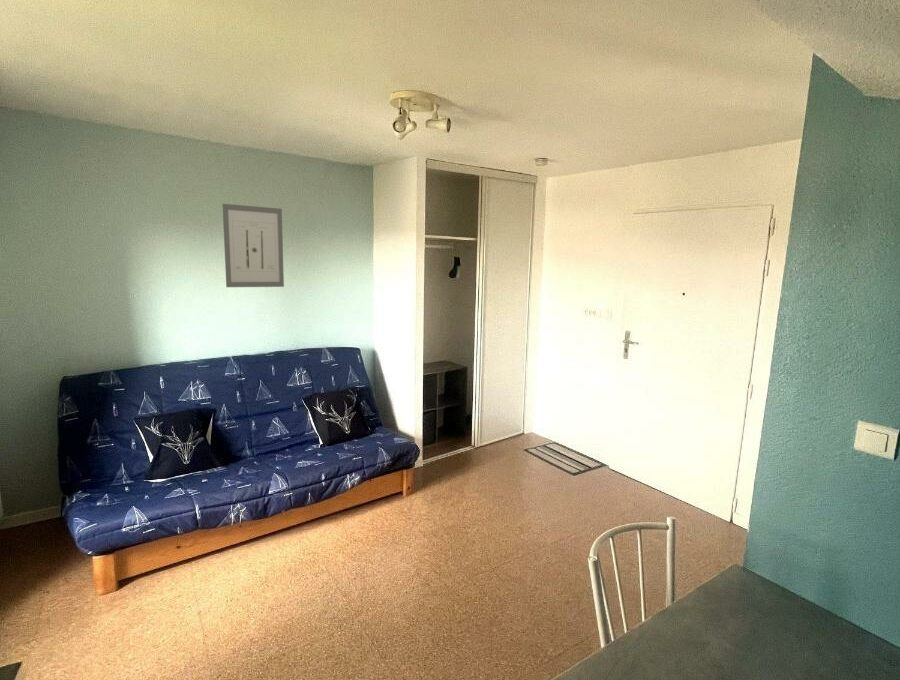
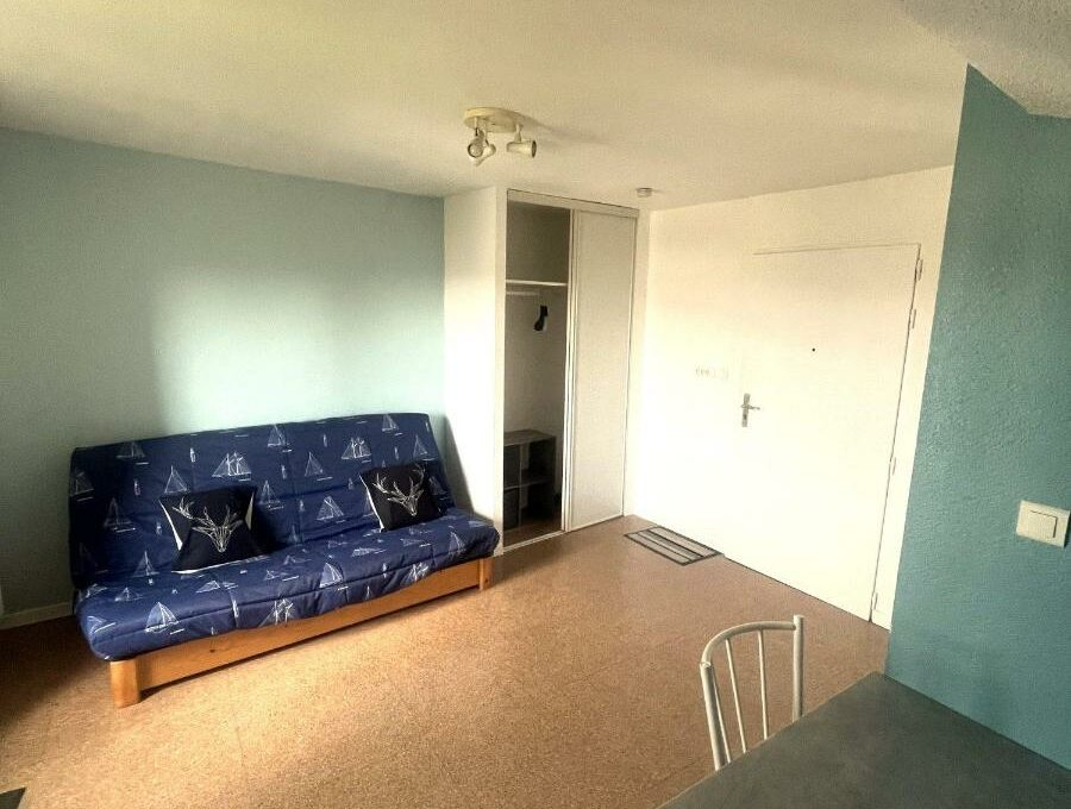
- wall art (254, 247)
